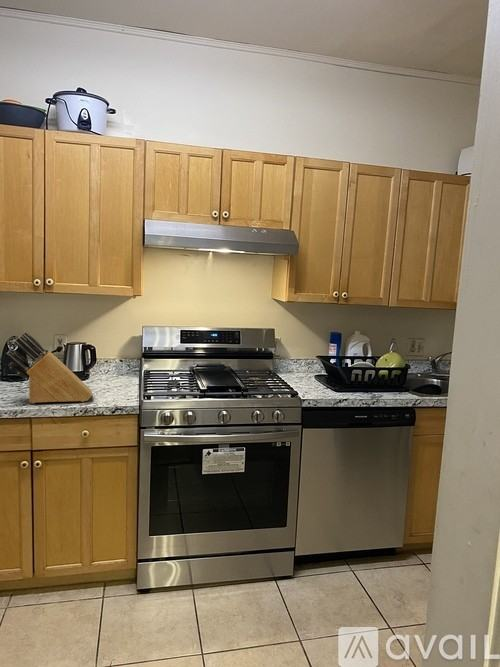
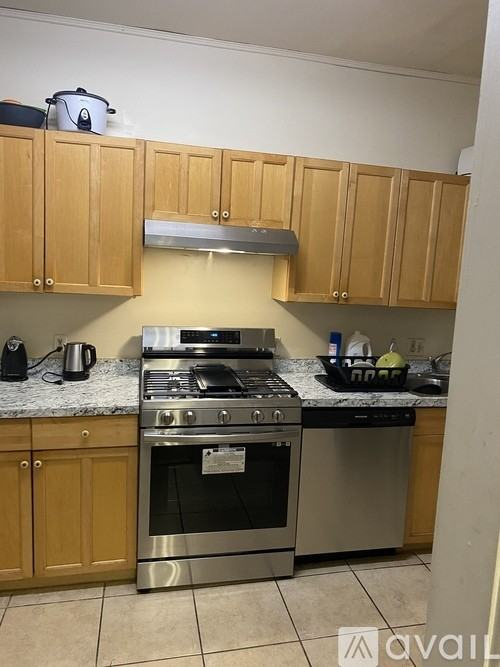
- knife block (51, 366)
